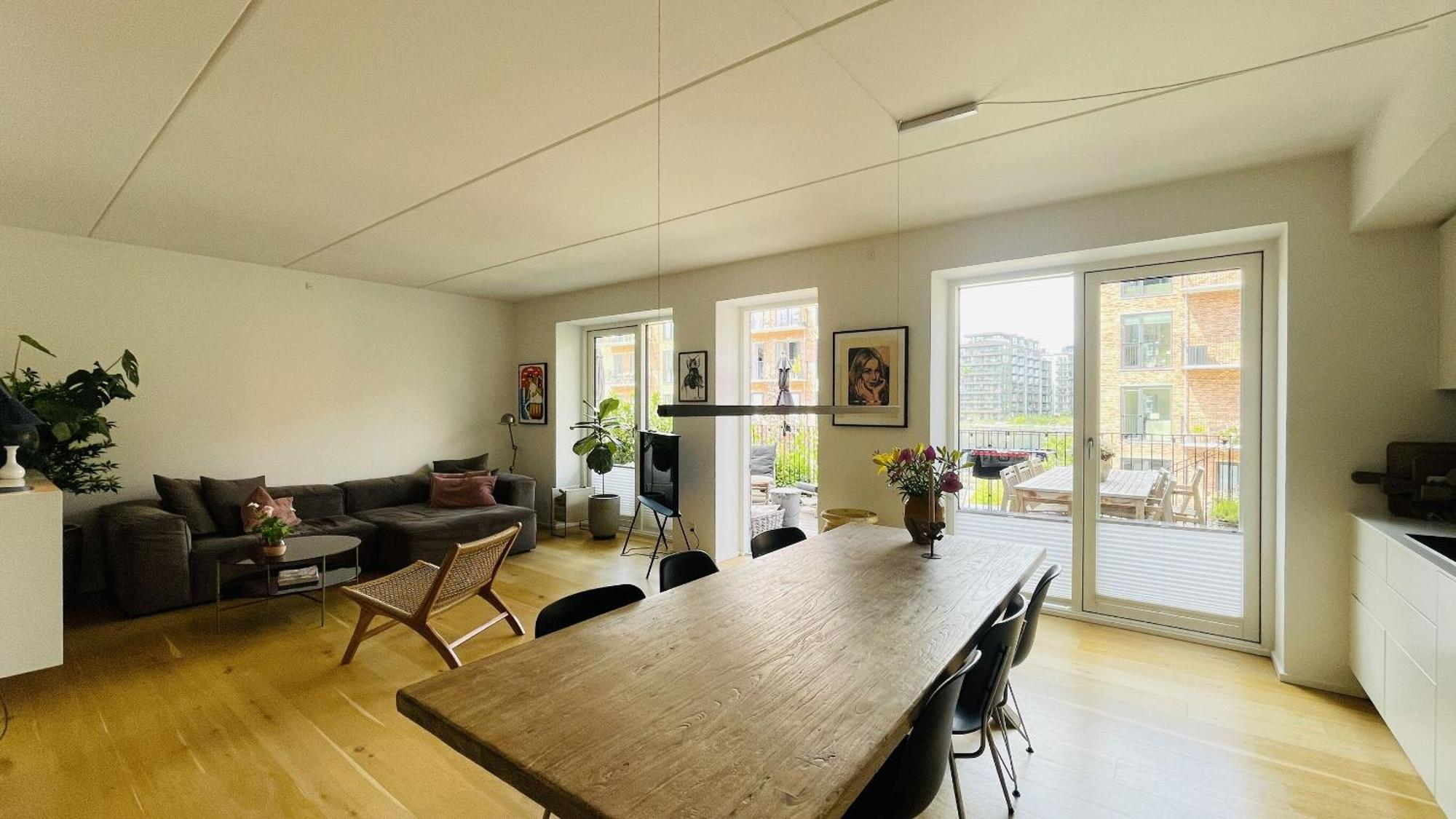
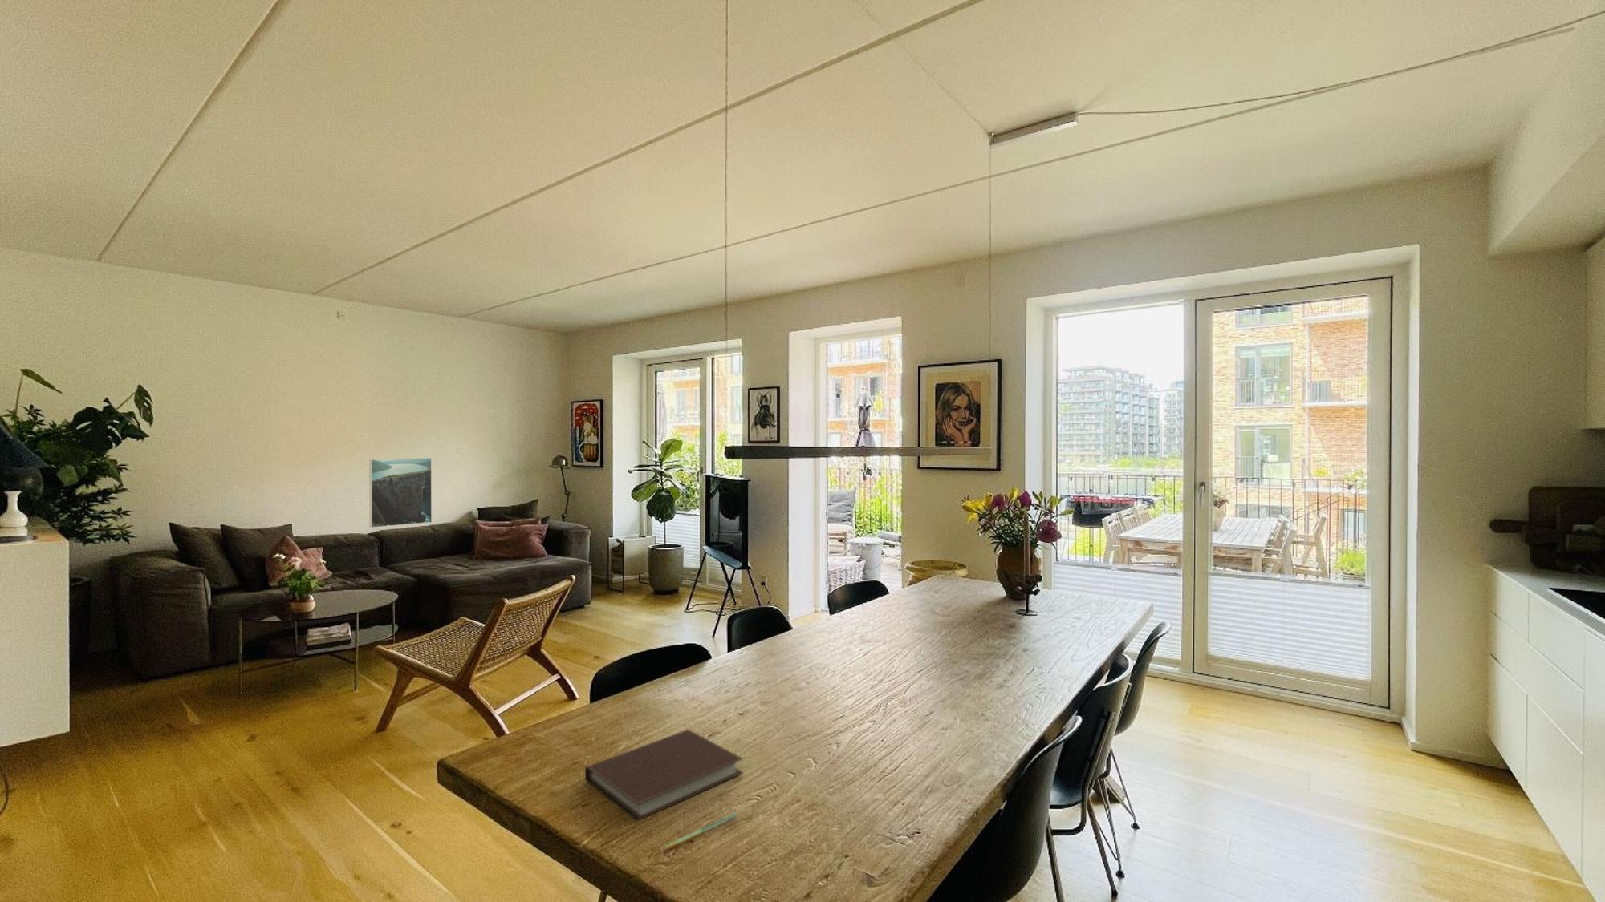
+ notebook (665, 769)
+ pen (701, 830)
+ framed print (401, 491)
